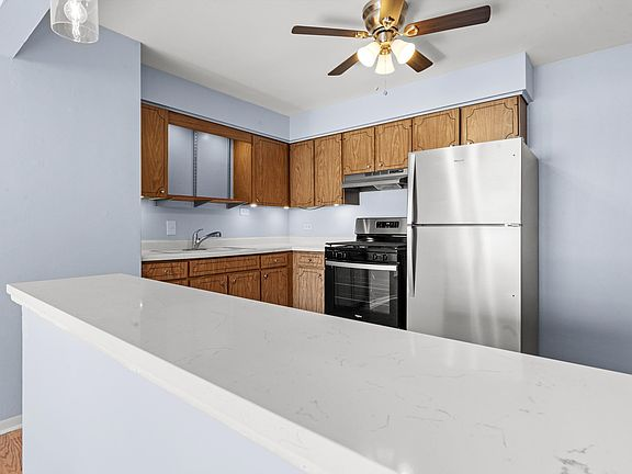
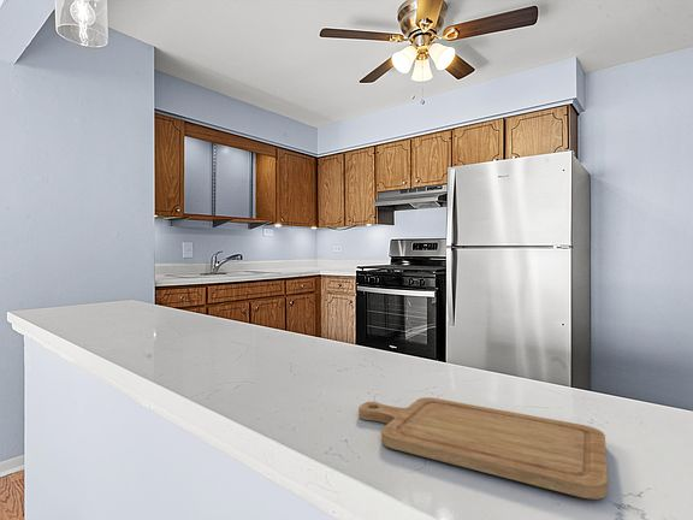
+ chopping board (466, 431)
